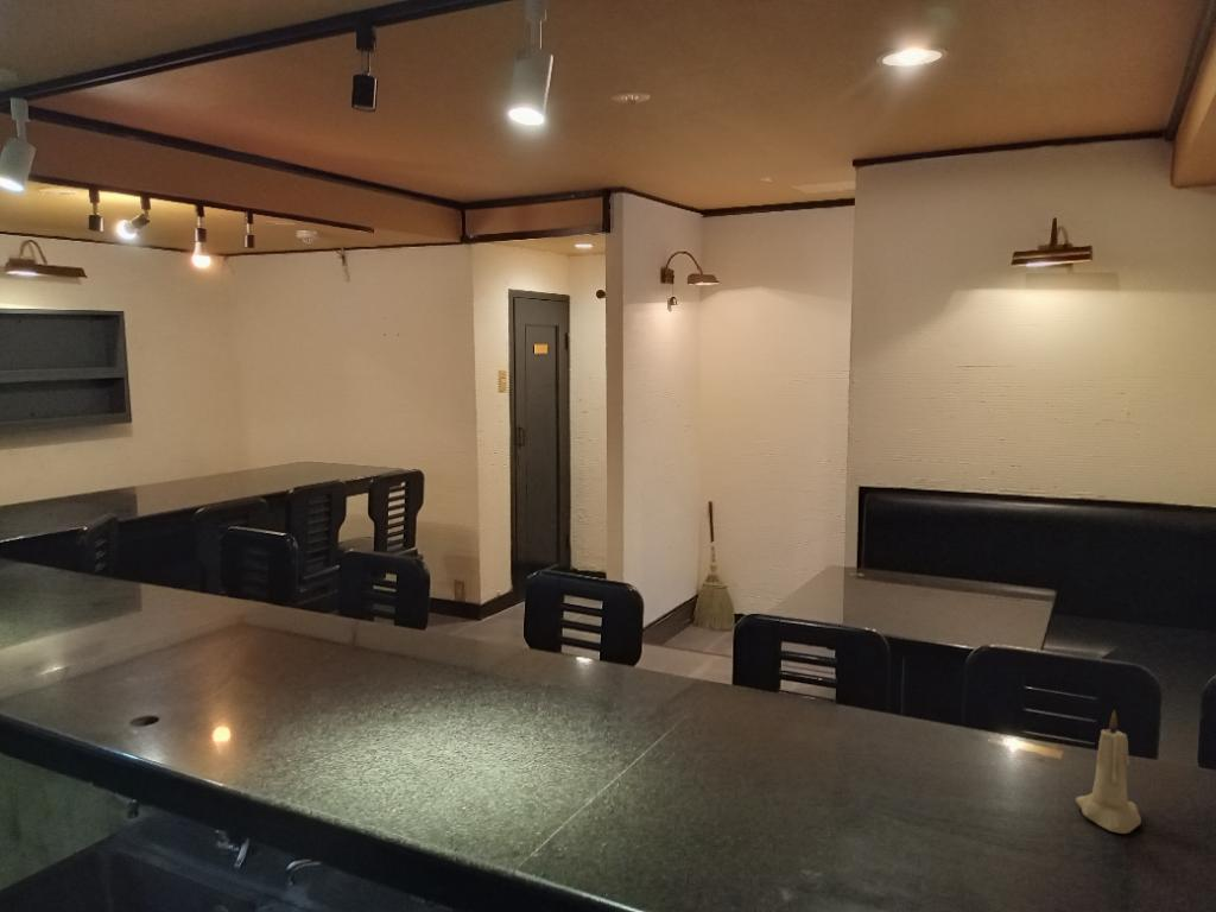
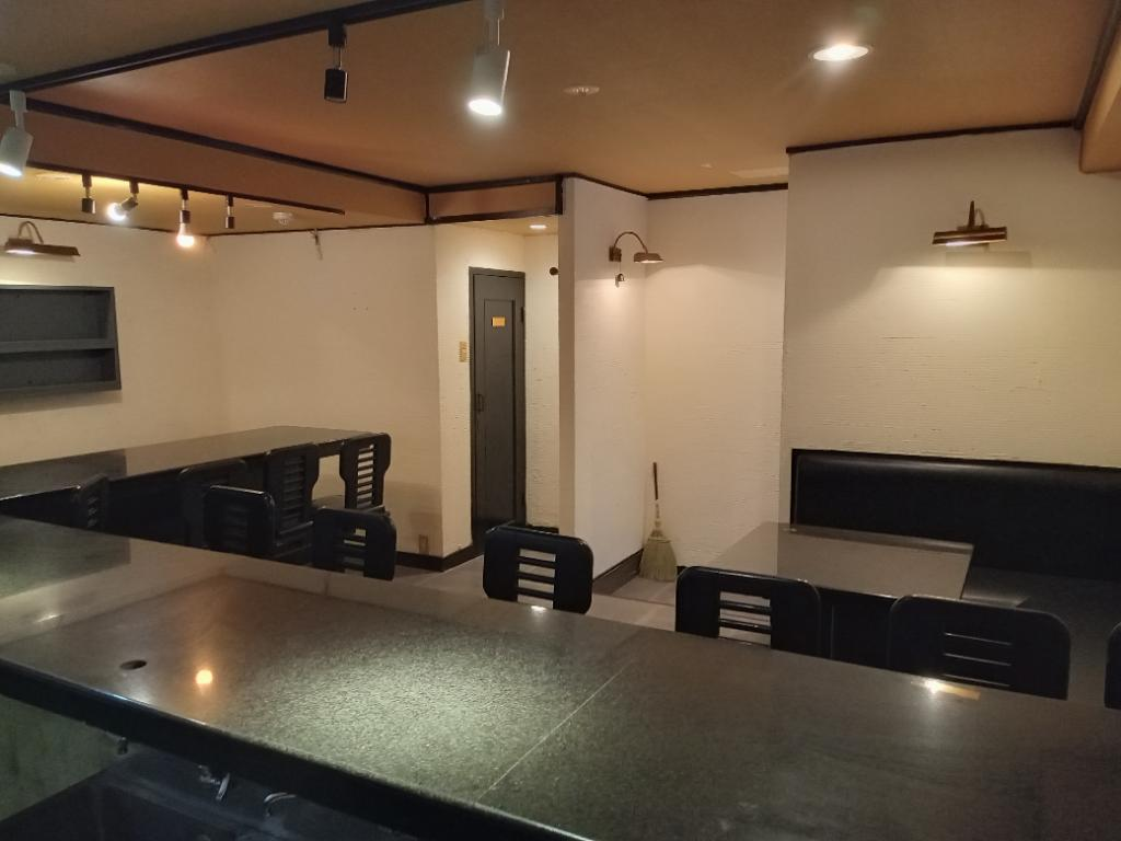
- candle (1112, 764)
